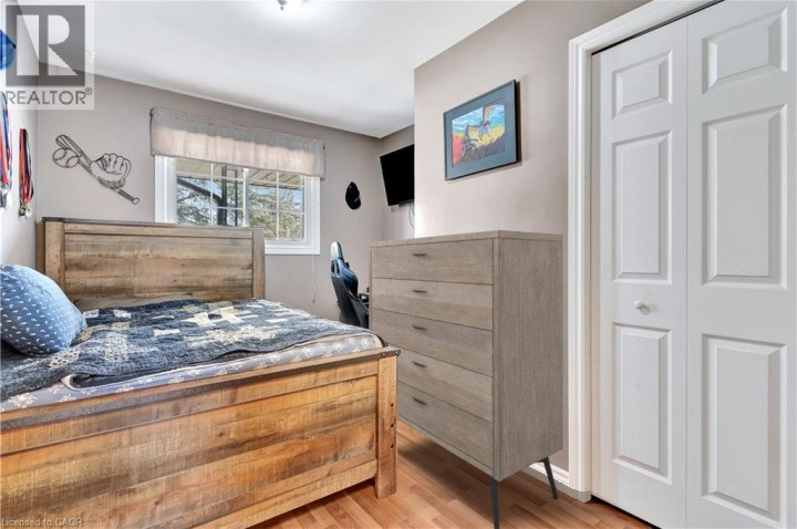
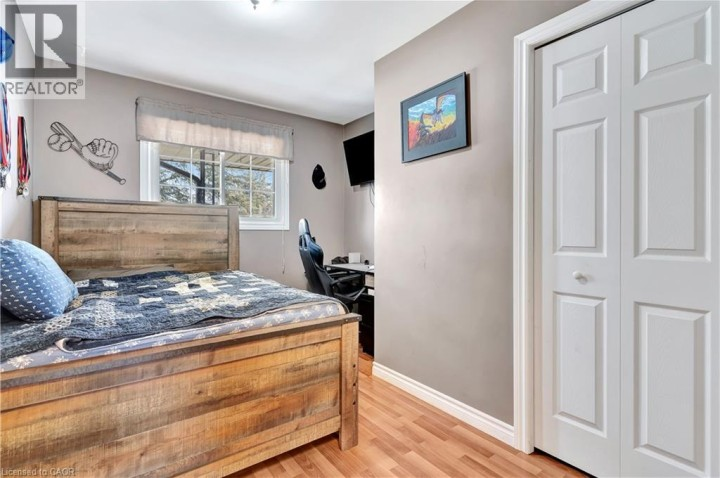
- dresser (452, 351)
